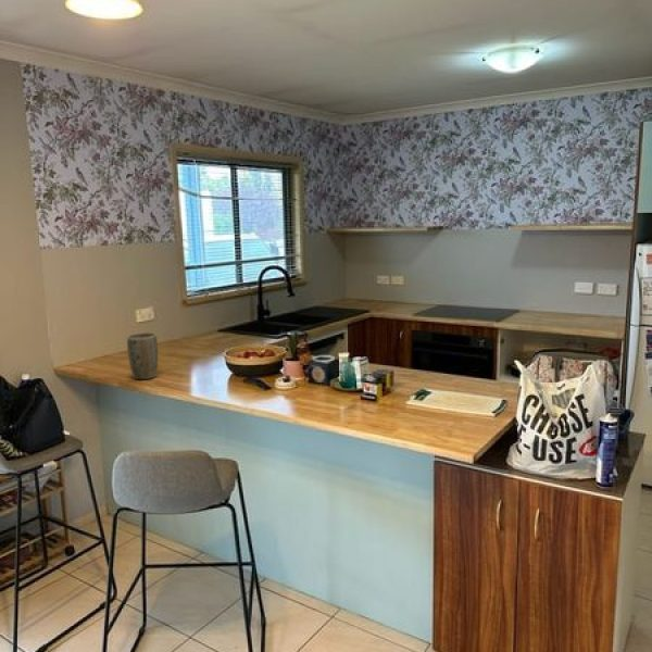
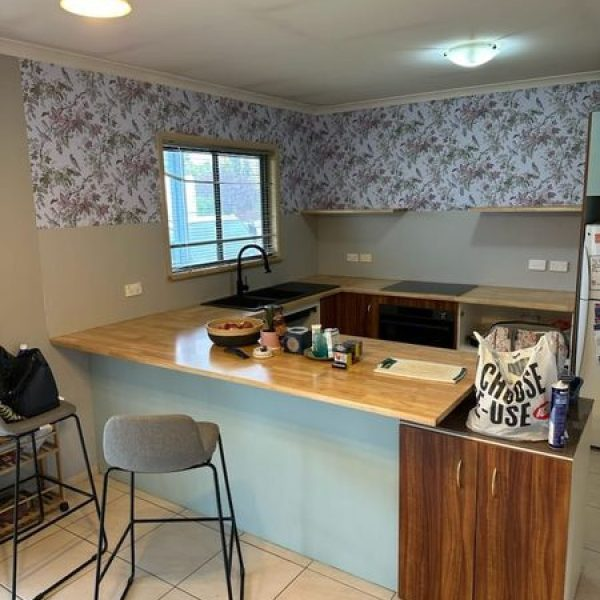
- plant pot (143, 355)
